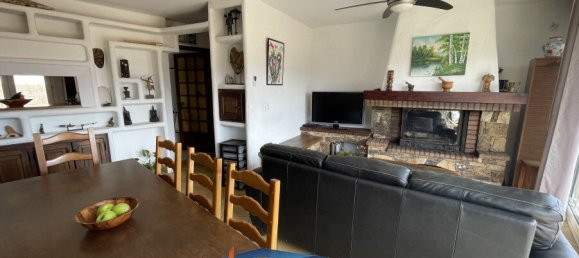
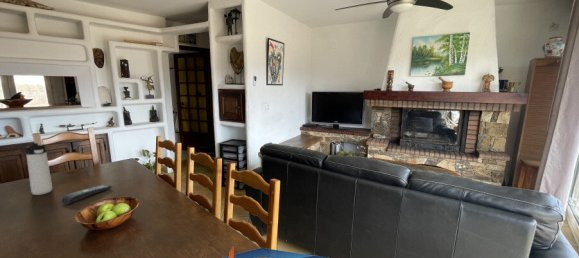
+ remote control (88, 192)
+ thermos bottle (39, 169)
